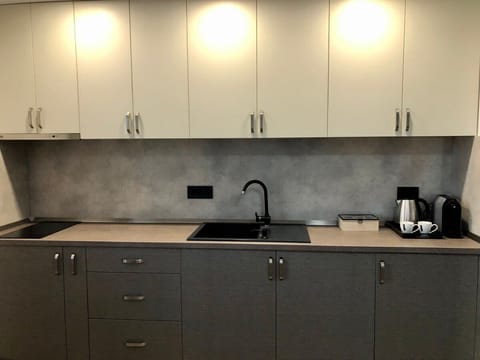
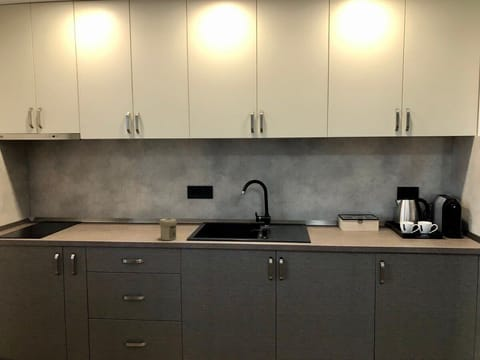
+ jar (168, 229)
